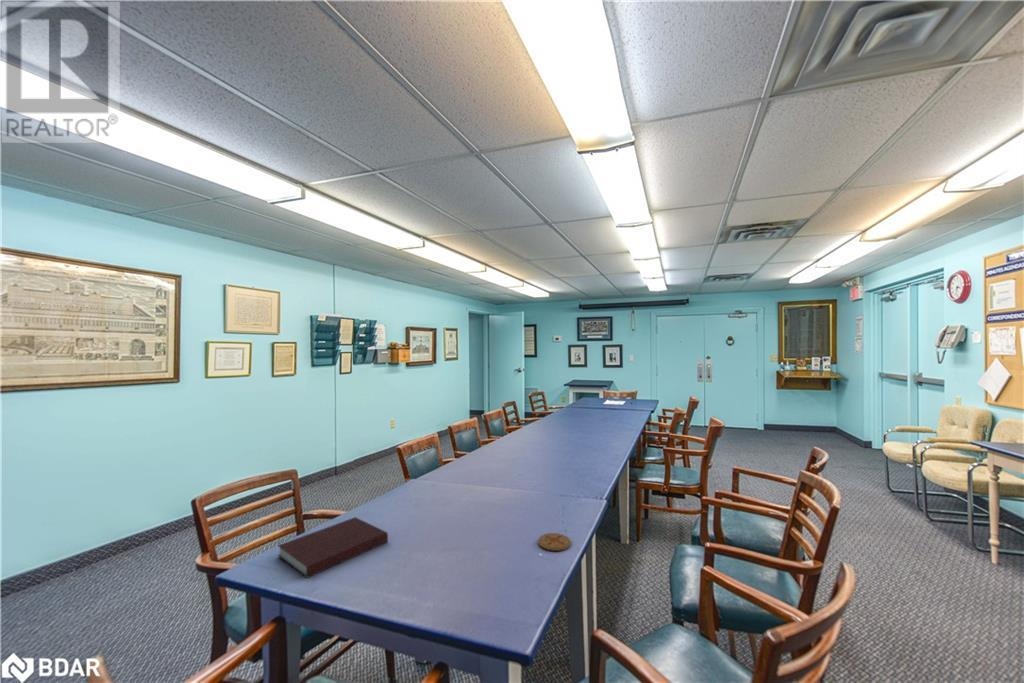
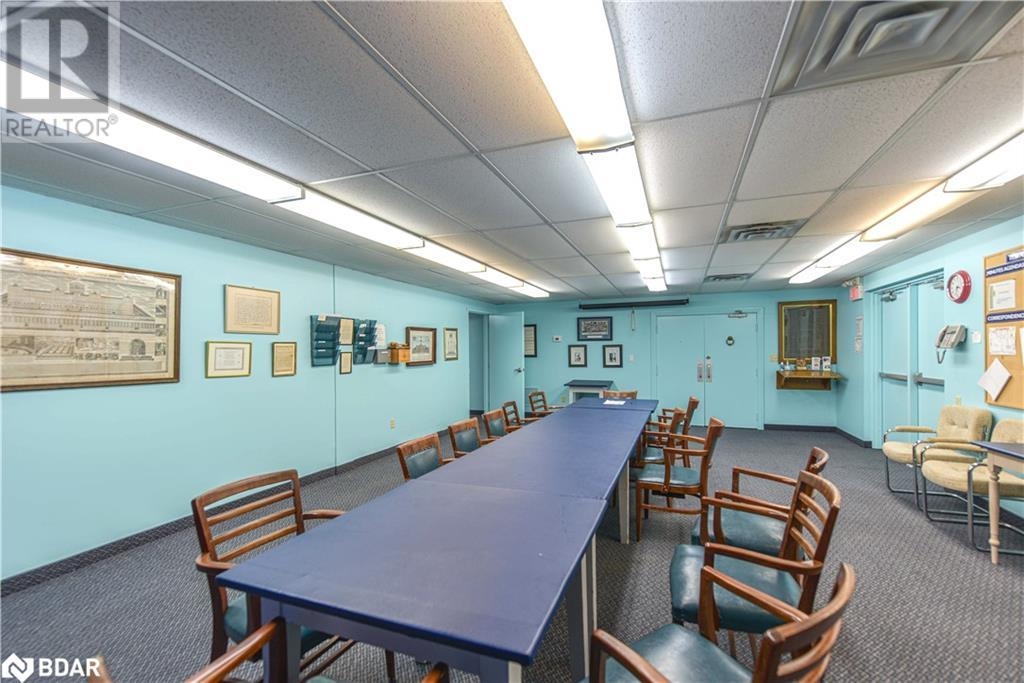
- notebook (334, 543)
- coaster (554, 541)
